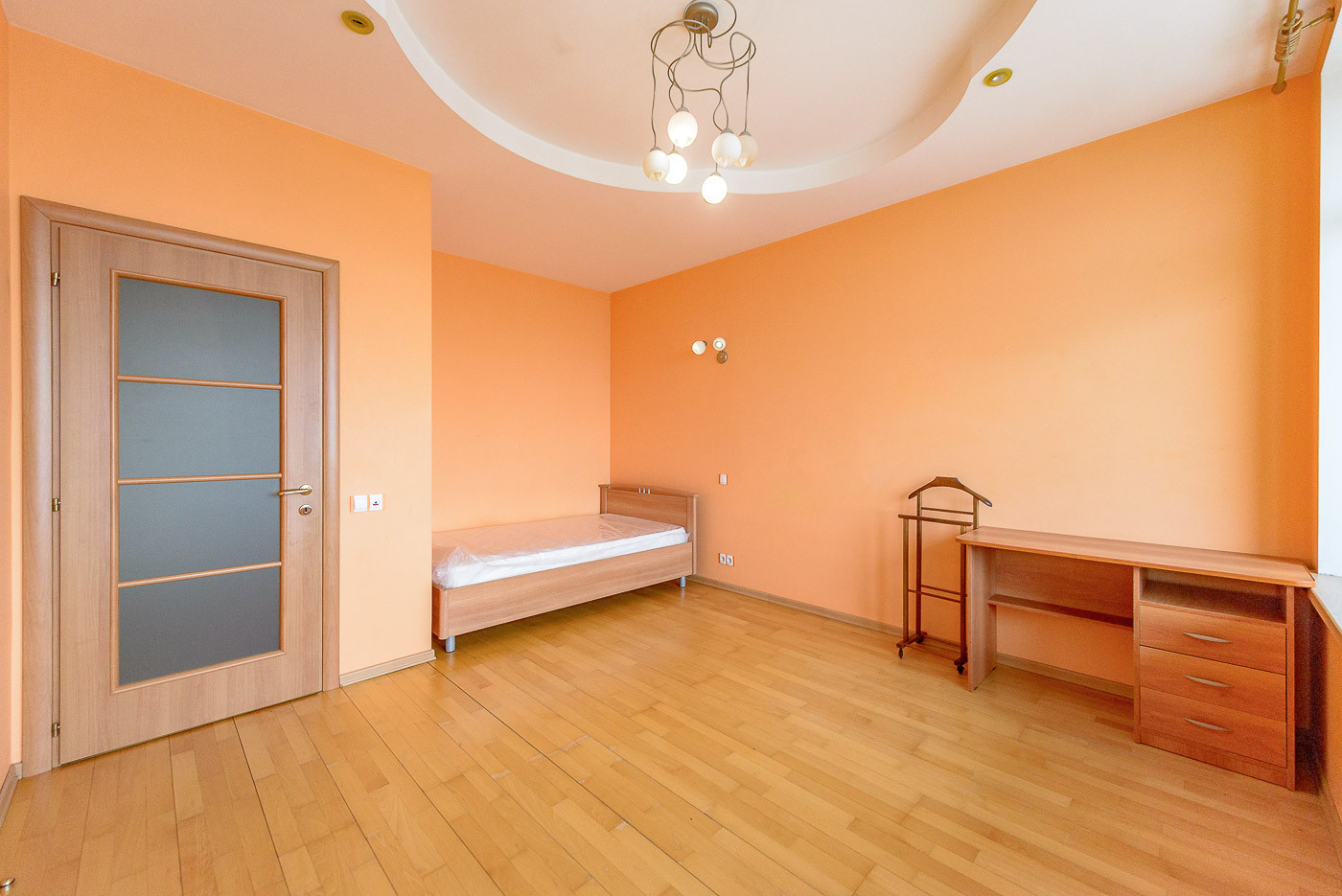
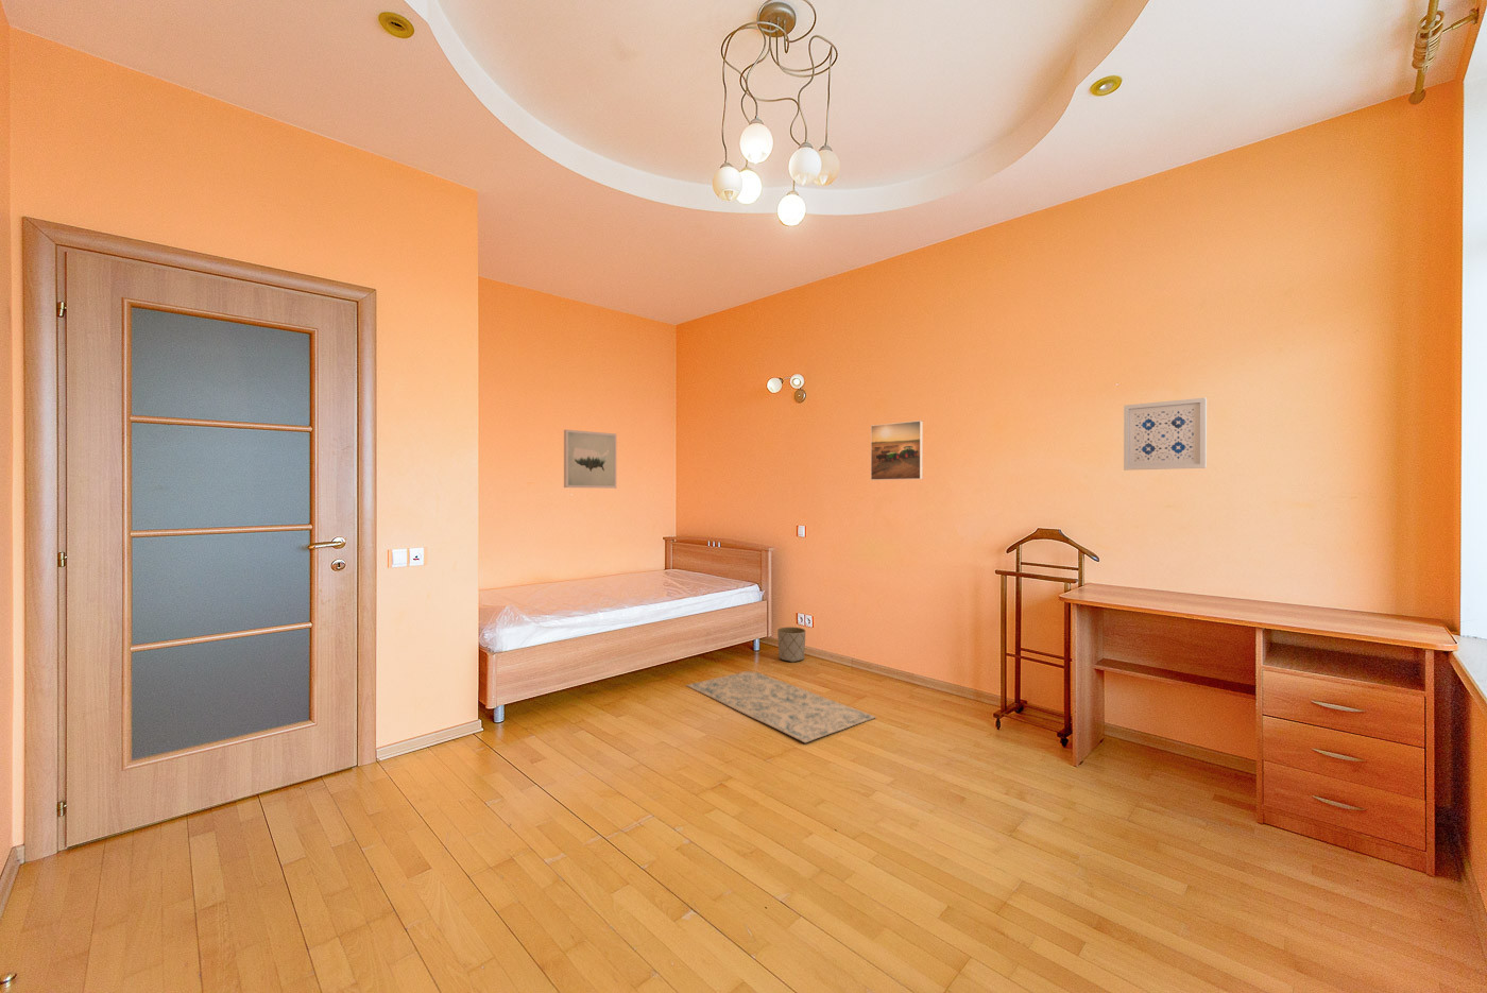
+ planter (791, 644)
+ wall art (1163, 436)
+ wall art (591, 460)
+ rug (773, 700)
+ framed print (895, 451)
